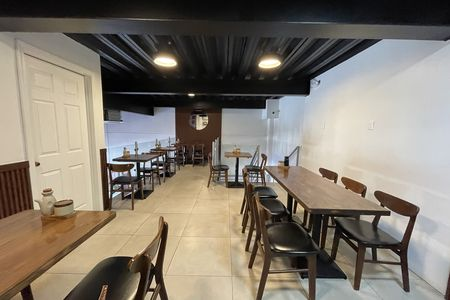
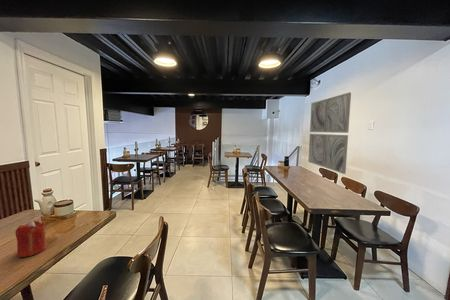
+ wall art (325, 134)
+ candle (31, 235)
